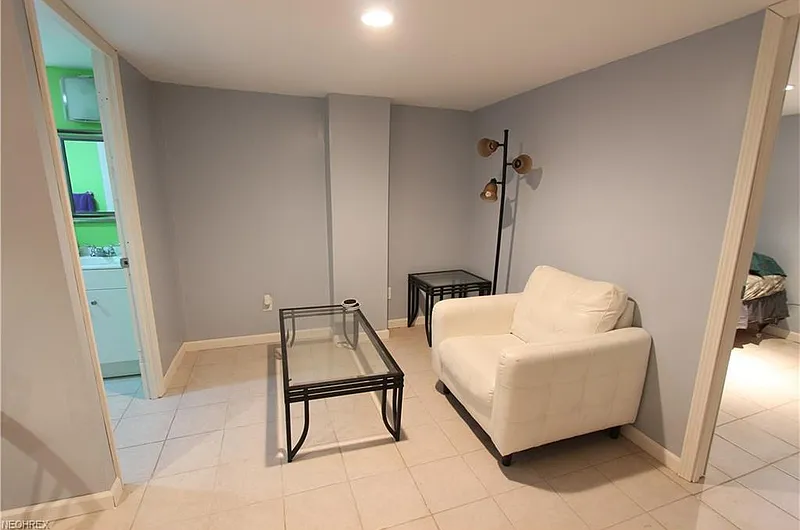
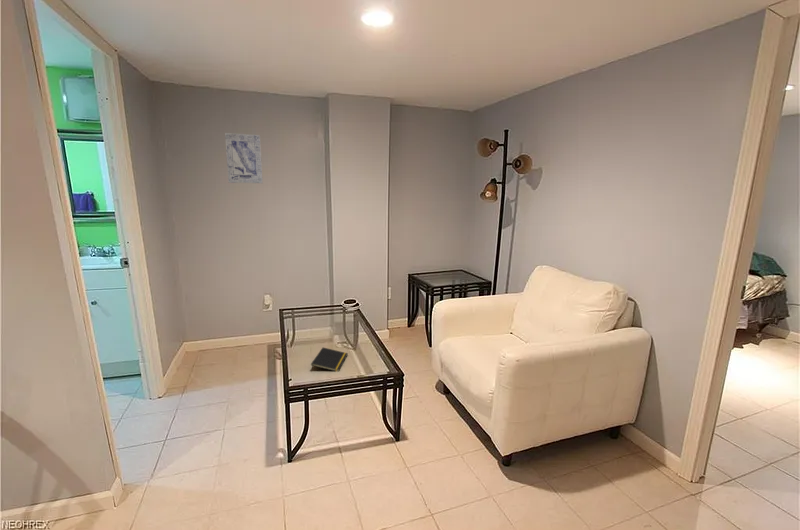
+ notepad (330, 359)
+ wall art (244, 158)
